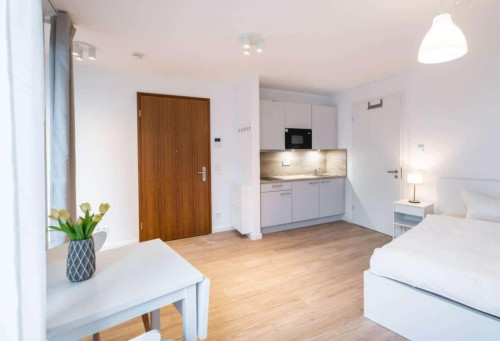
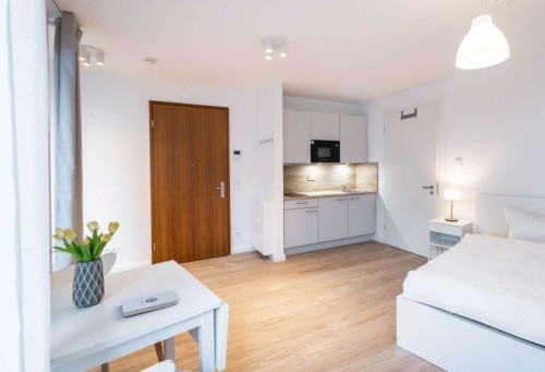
+ notepad (149, 302)
